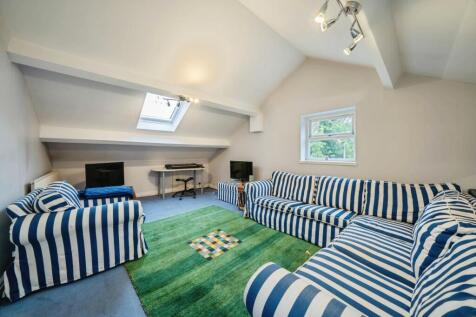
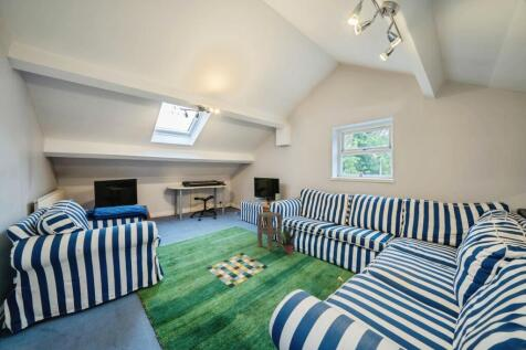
+ potted plant (287, 237)
+ side table (270, 230)
